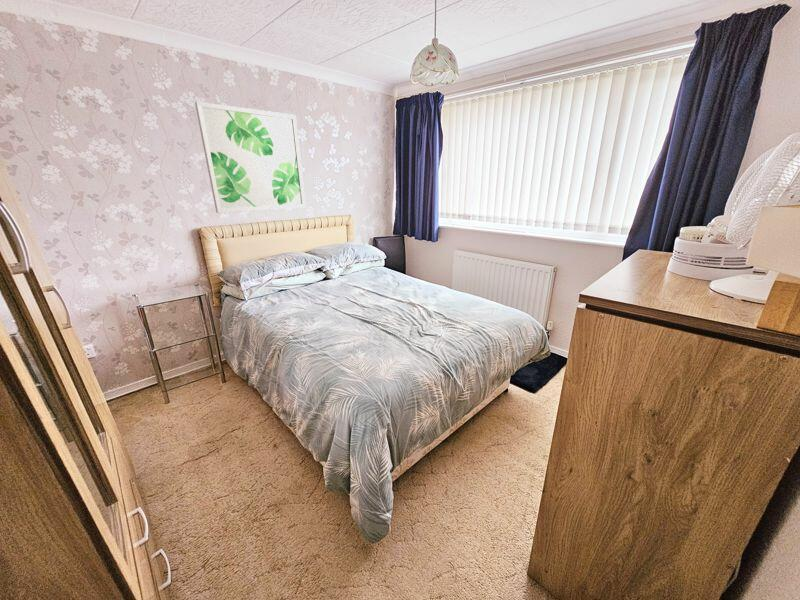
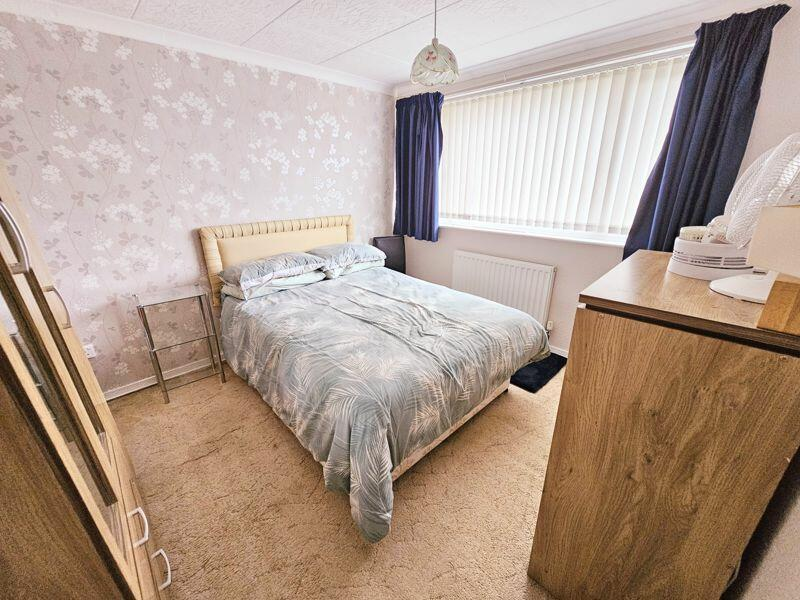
- wall art (257, 161)
